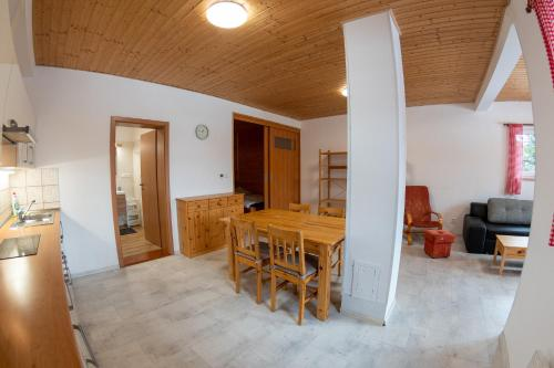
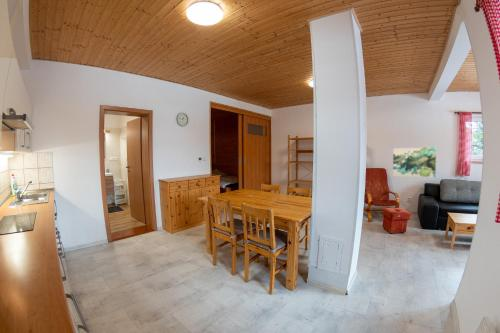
+ wall art (413, 162)
